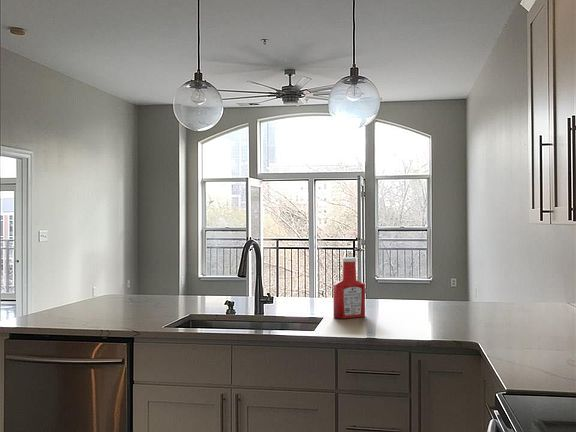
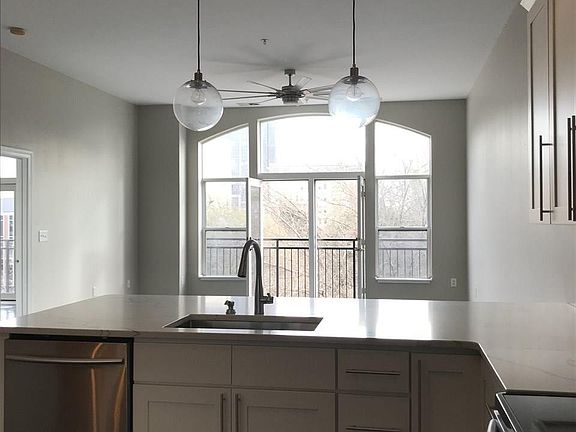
- soap bottle (349, 287)
